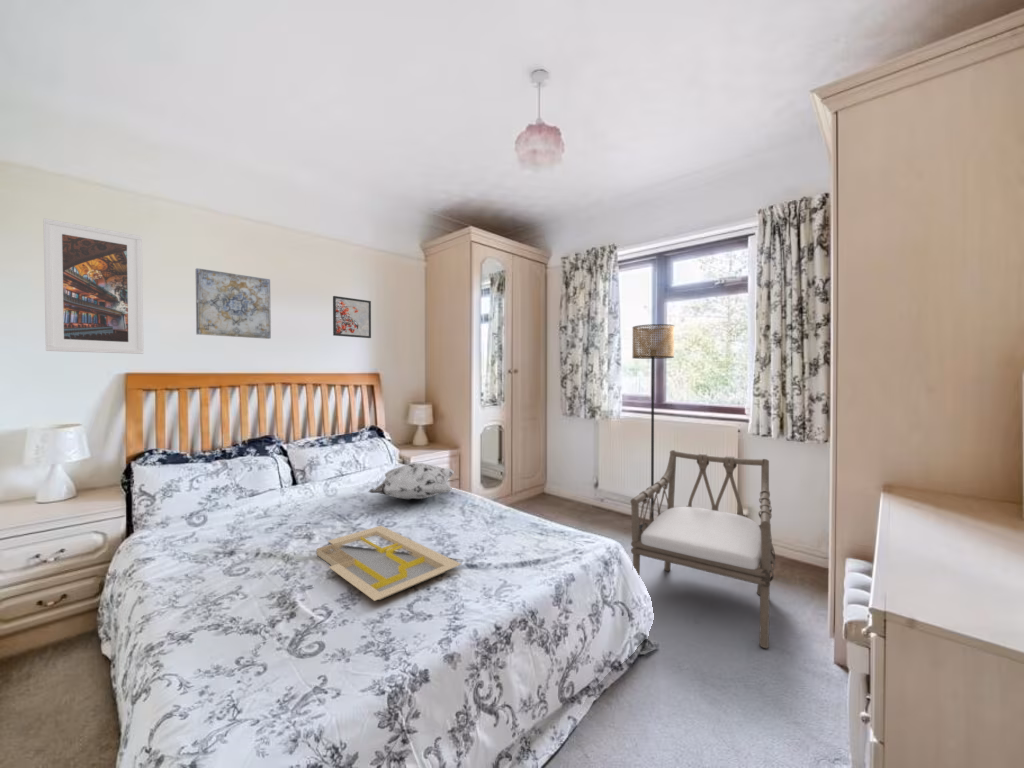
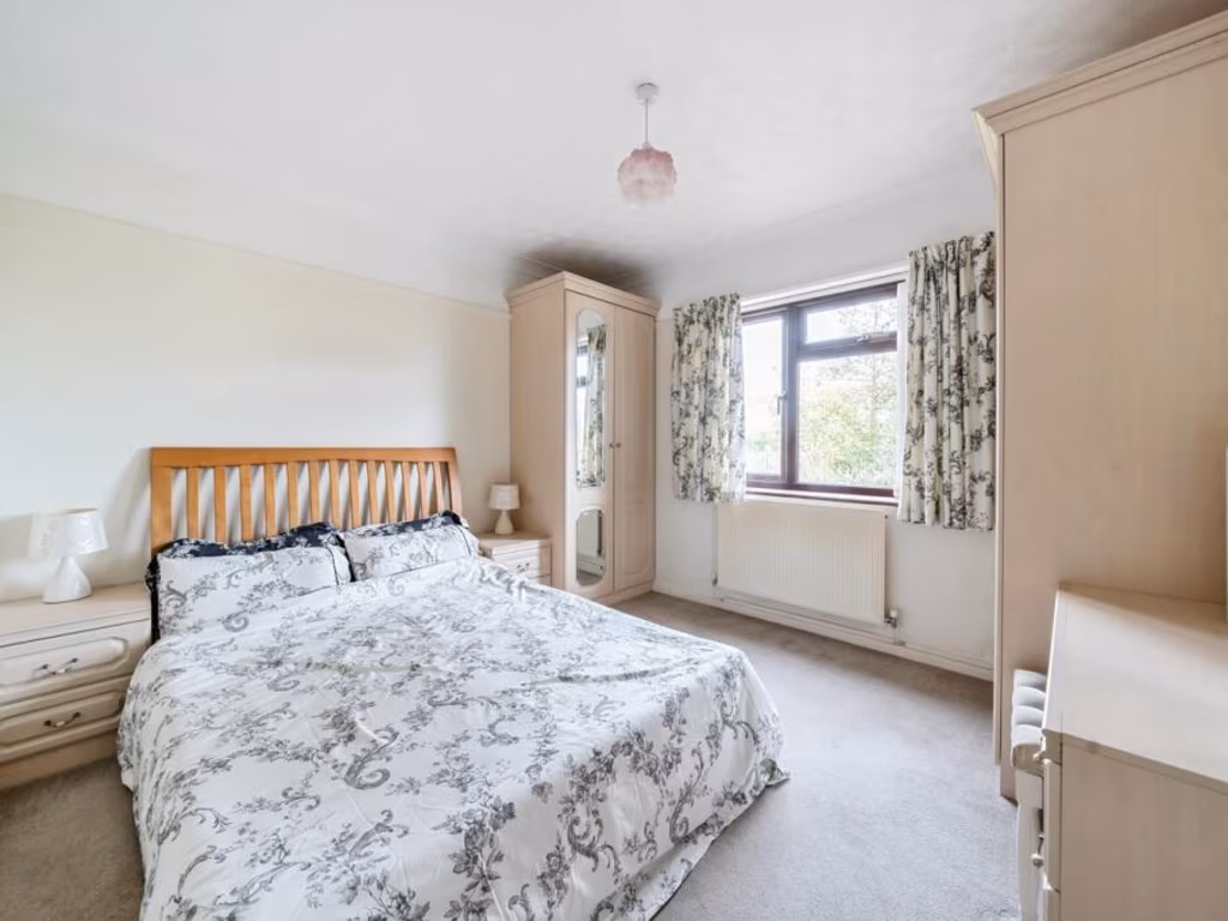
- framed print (96, 290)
- floor lamp (652, 428)
- serving tray (378, 558)
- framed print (352, 317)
- wall art (235, 305)
- armchair (706, 530)
- decorative pillow (415, 481)
